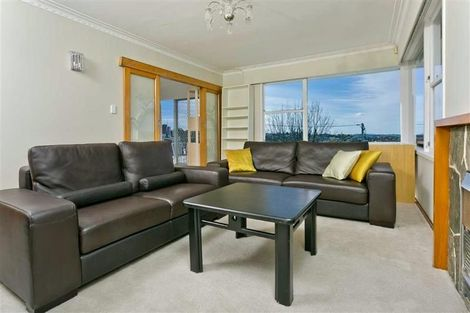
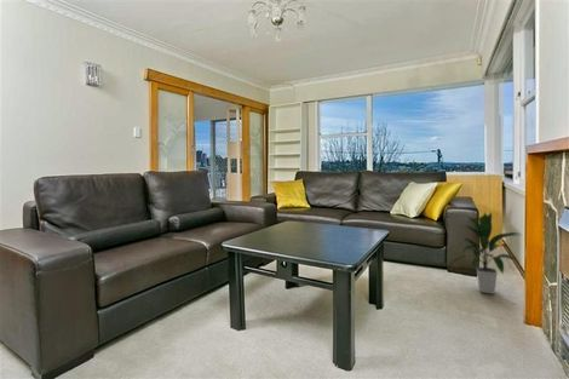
+ indoor plant (483, 249)
